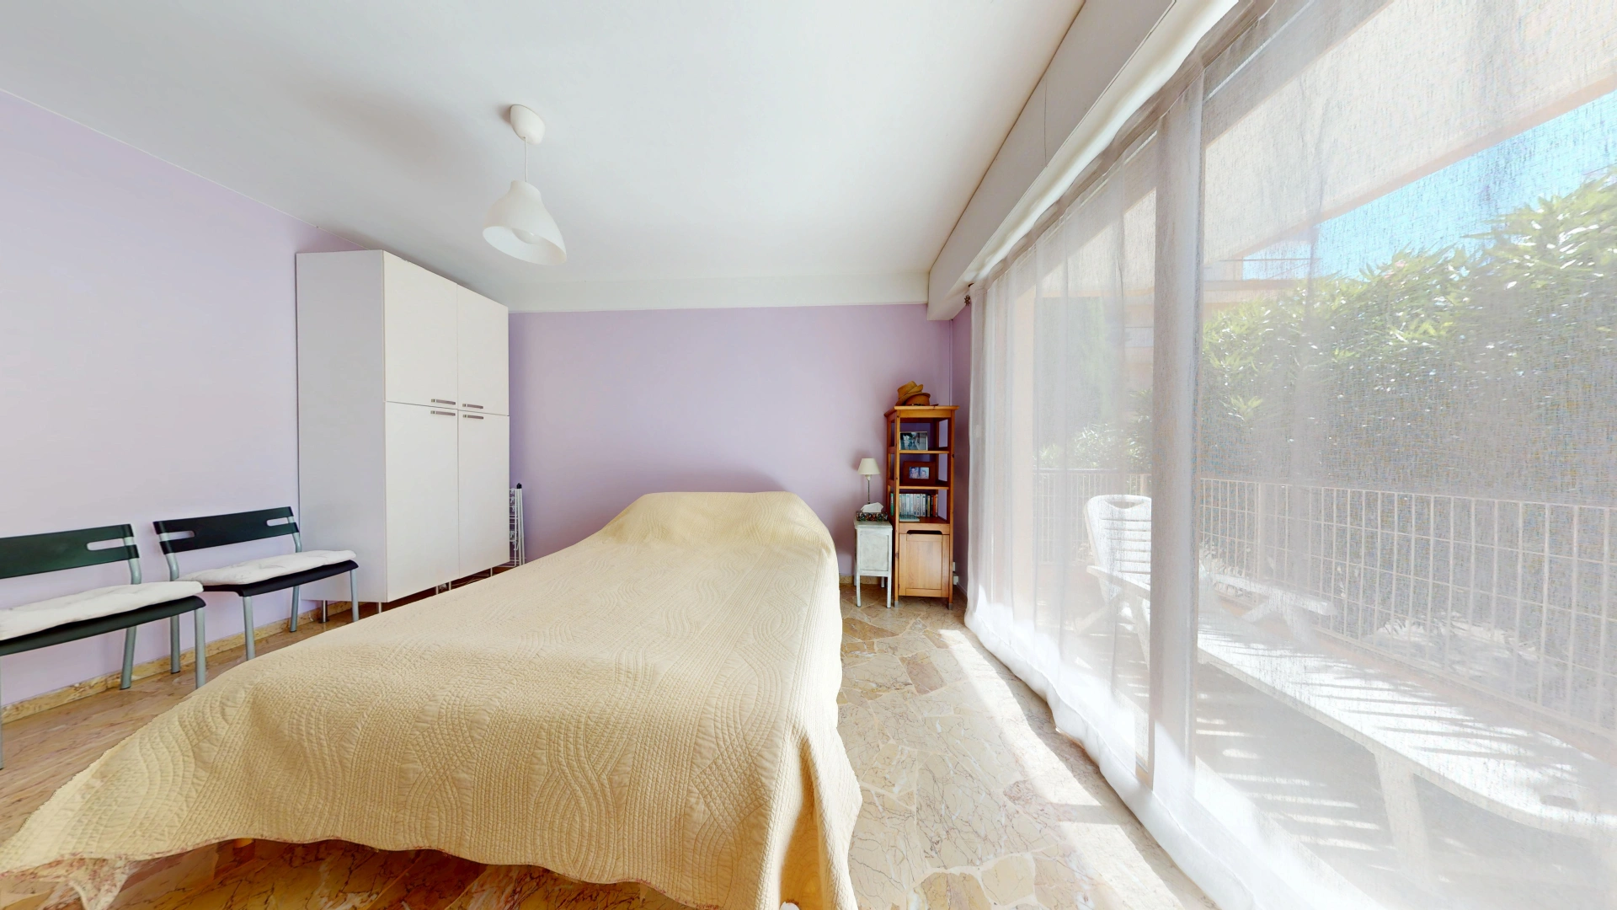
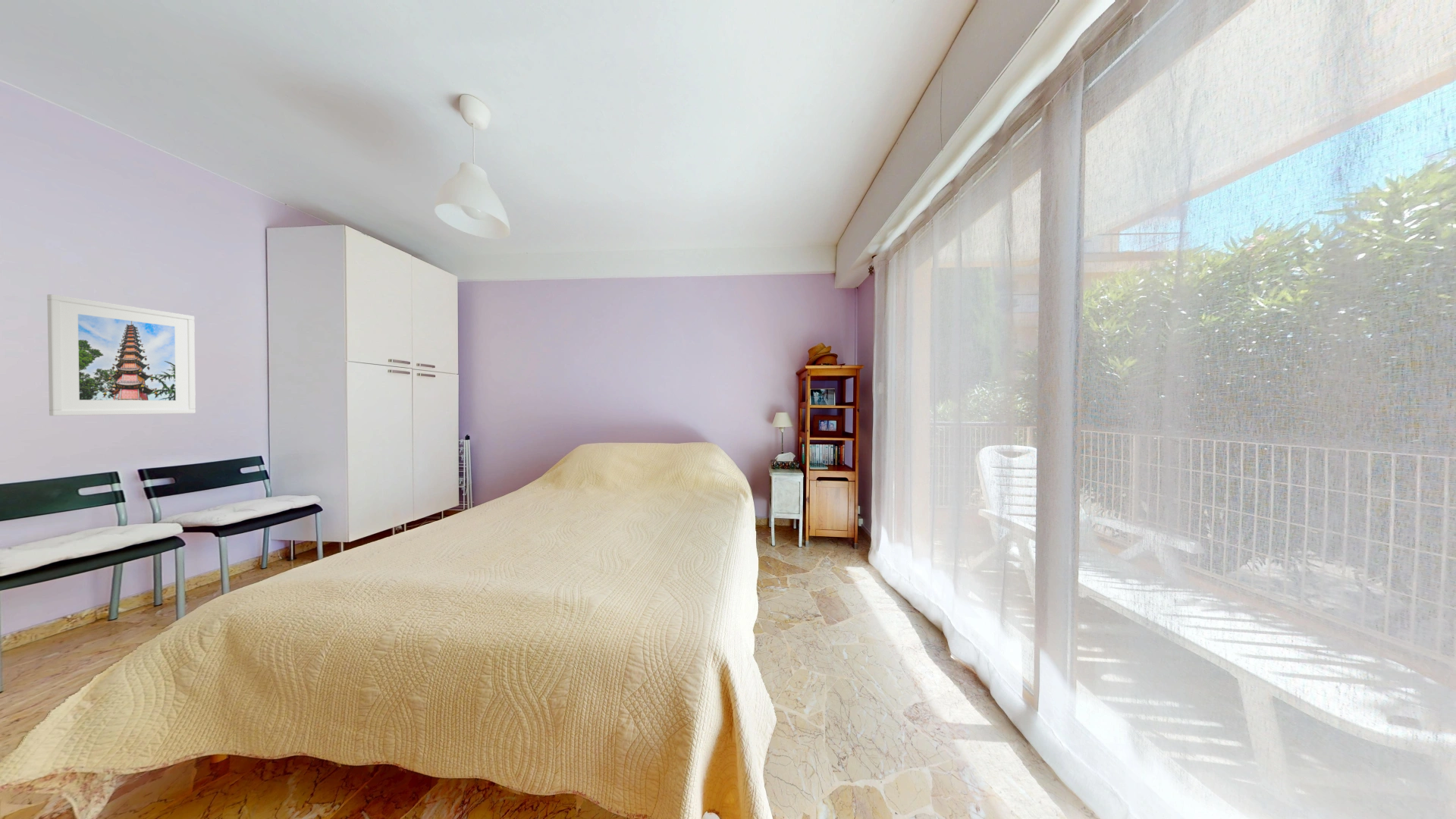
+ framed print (129, 360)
